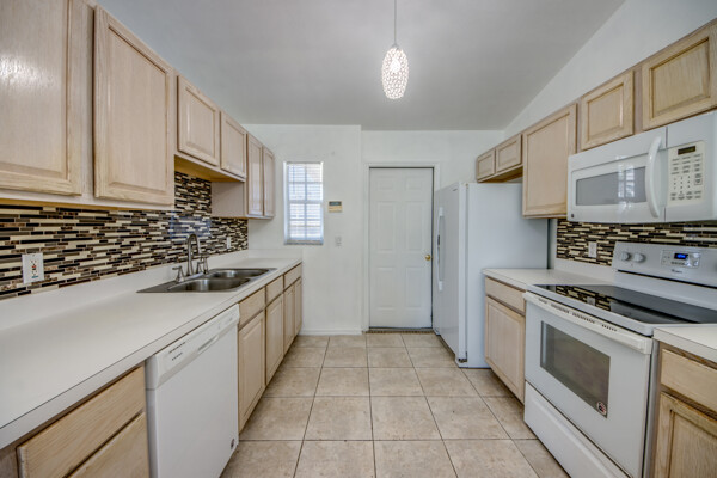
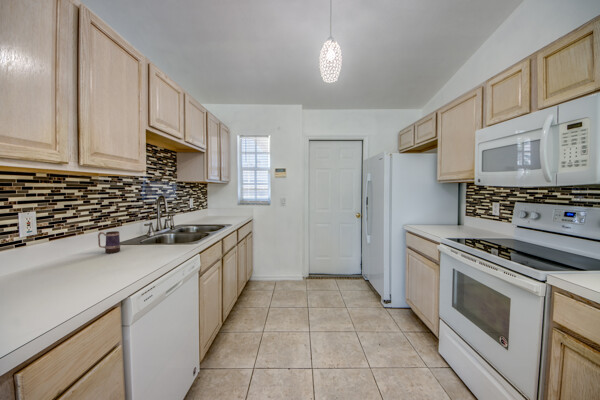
+ mug (109, 241)
